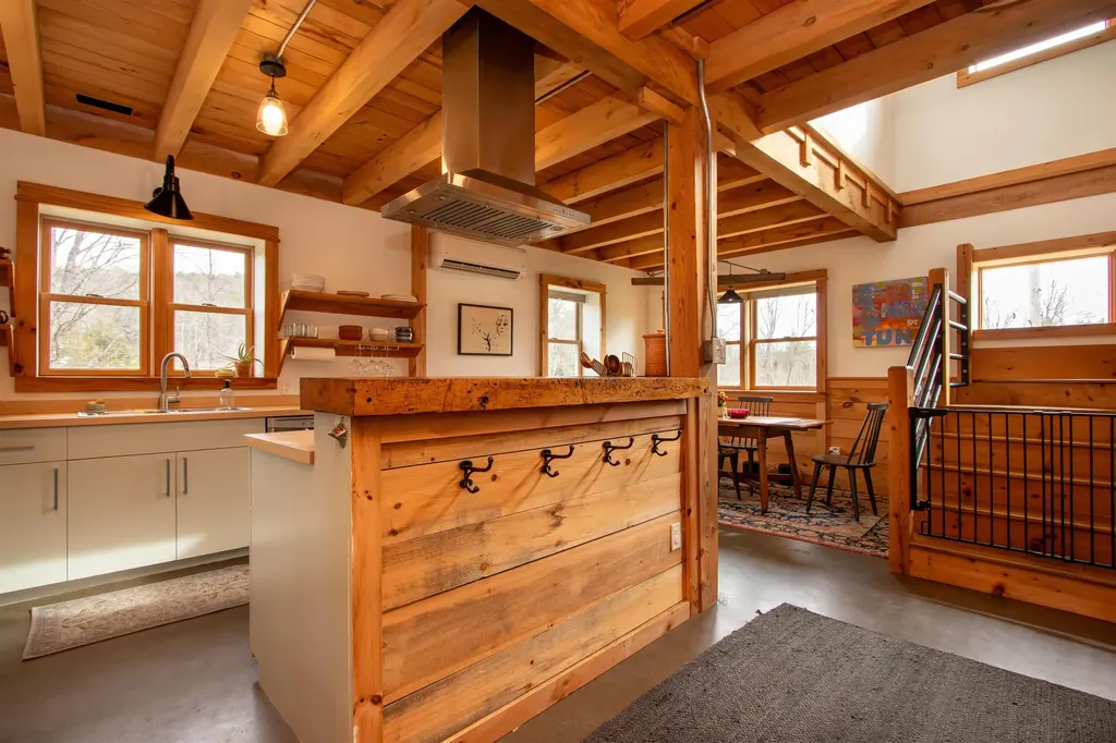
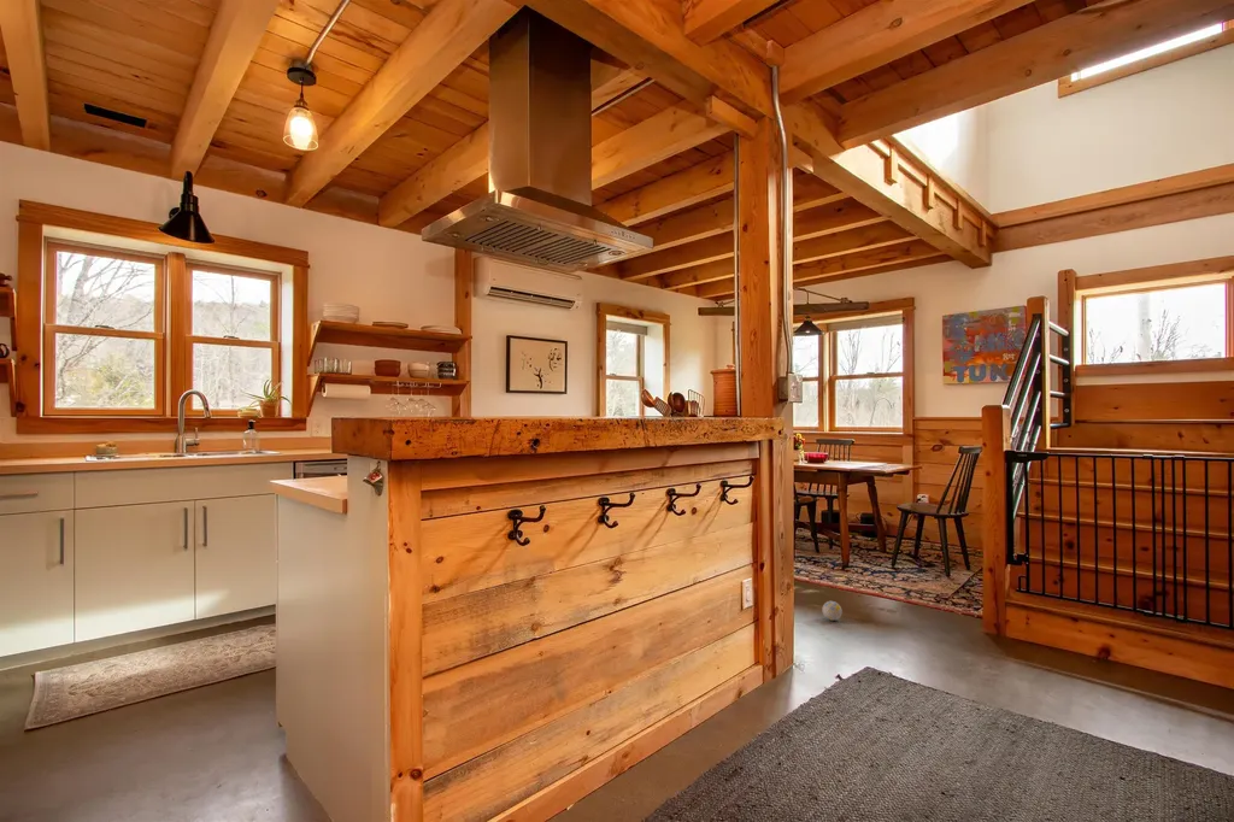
+ decorative ball (832, 610)
